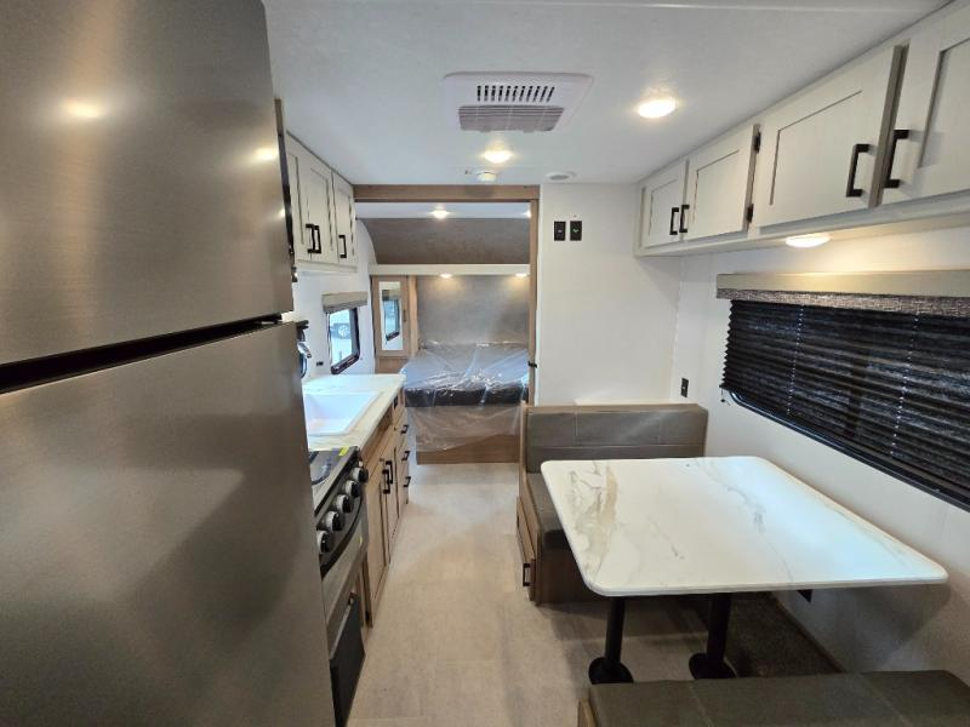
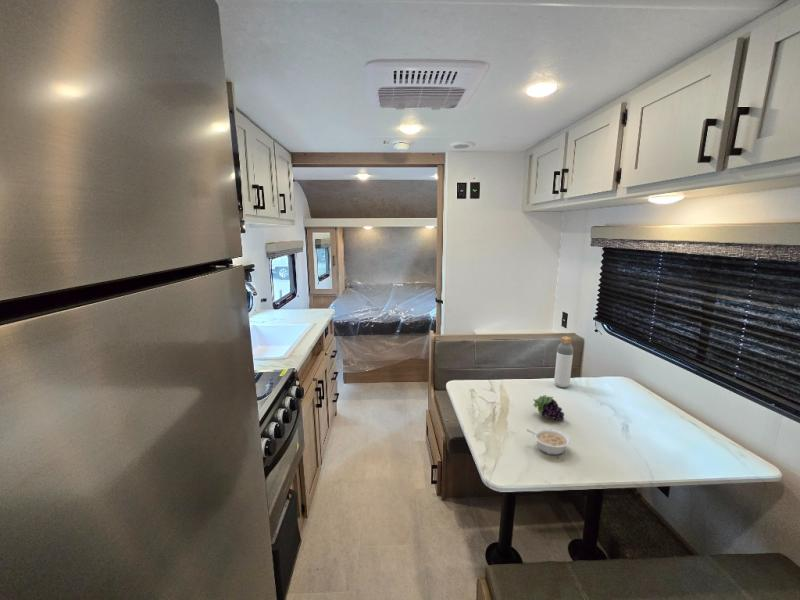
+ bottle (563, 361)
+ legume (550, 442)
+ fruit (548, 405)
